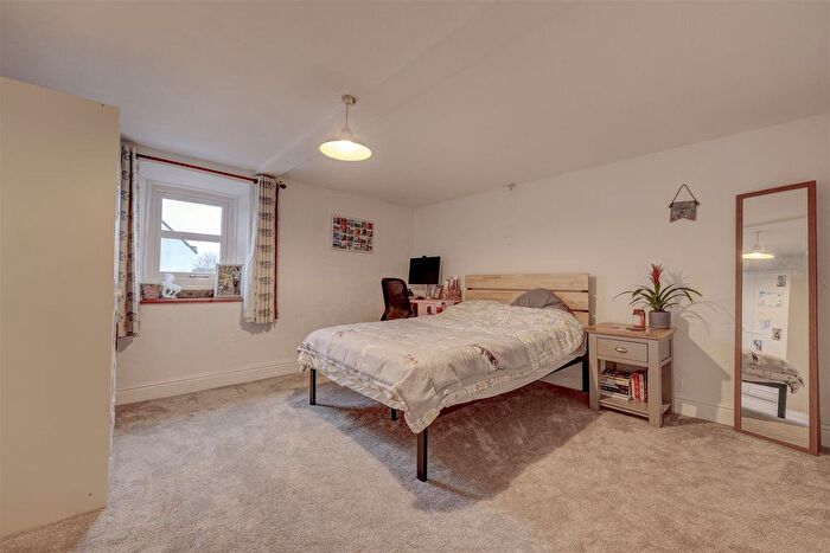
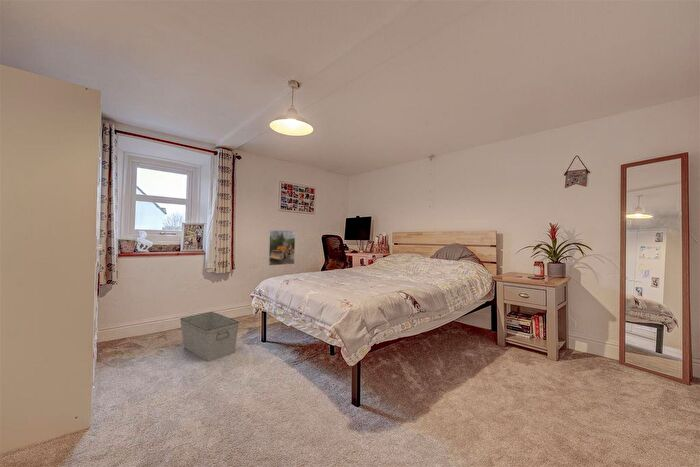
+ storage bin (208, 335)
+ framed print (282, 247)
